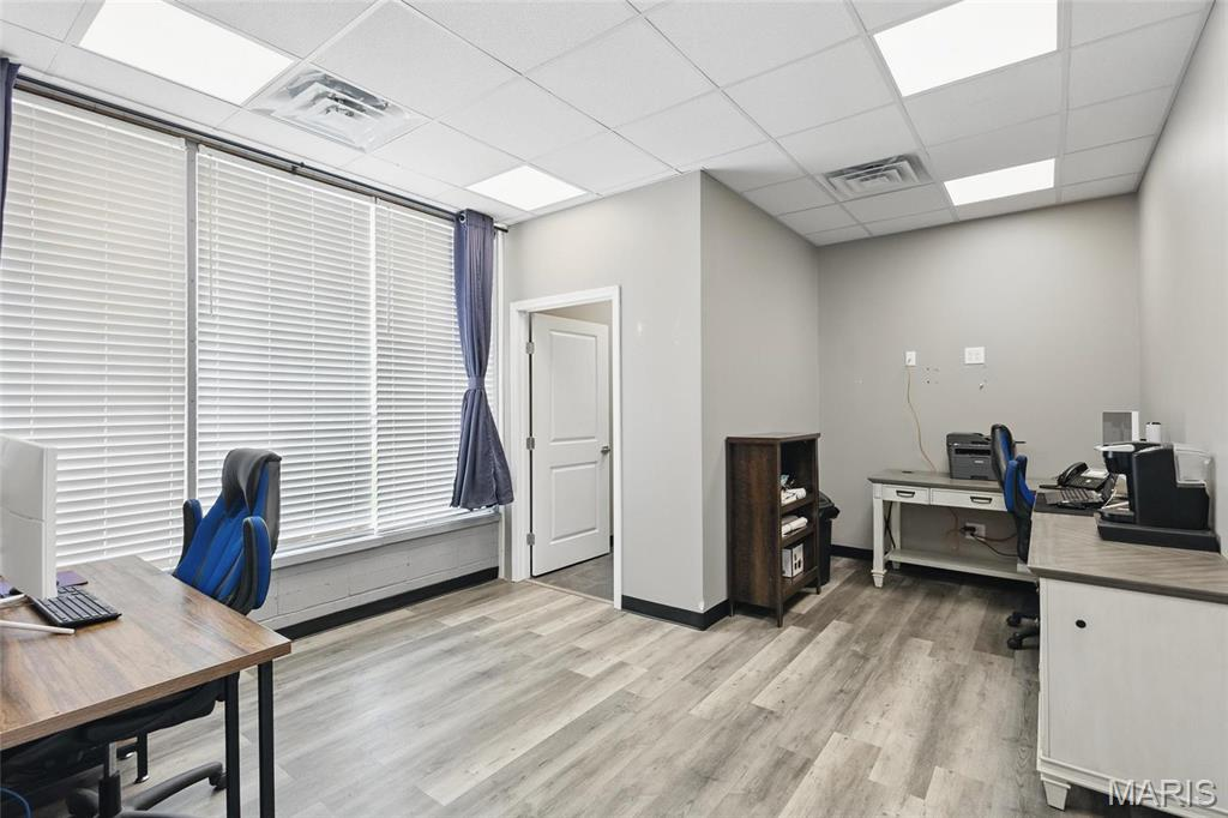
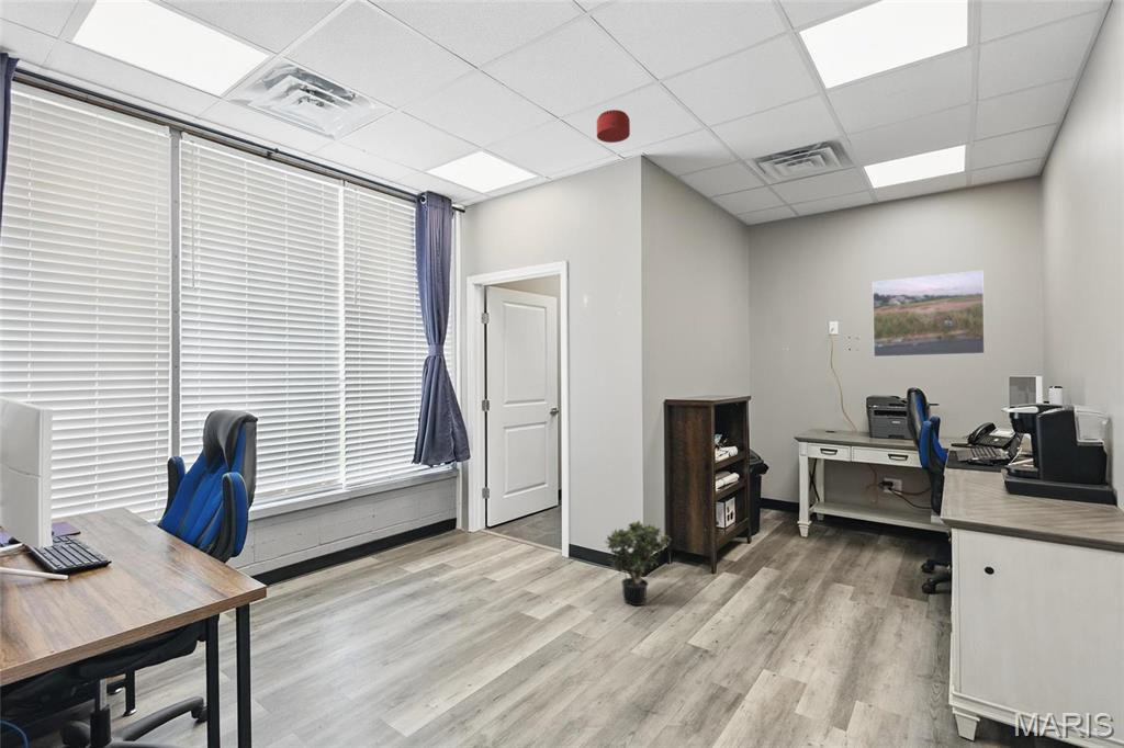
+ smoke detector (612, 125)
+ potted plant (639, 560)
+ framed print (925, 316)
